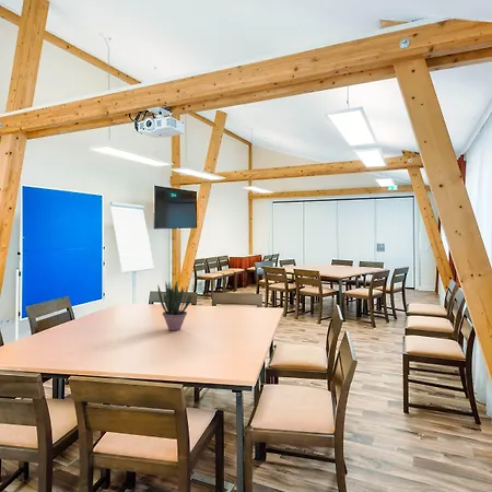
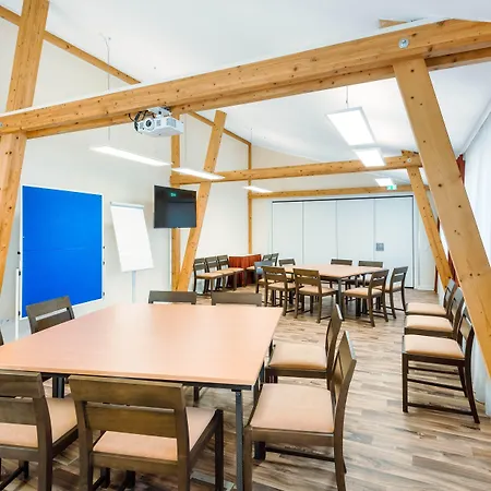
- potted plant (174, 305)
